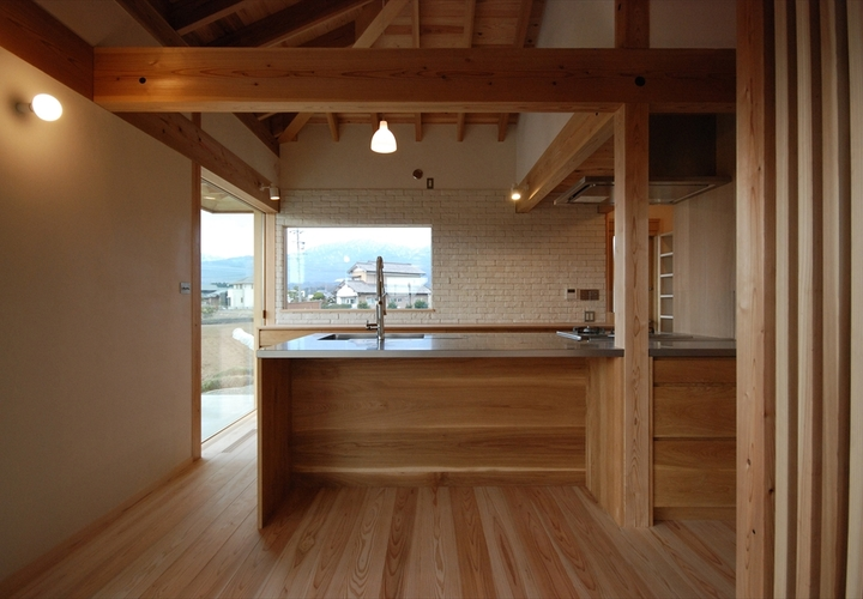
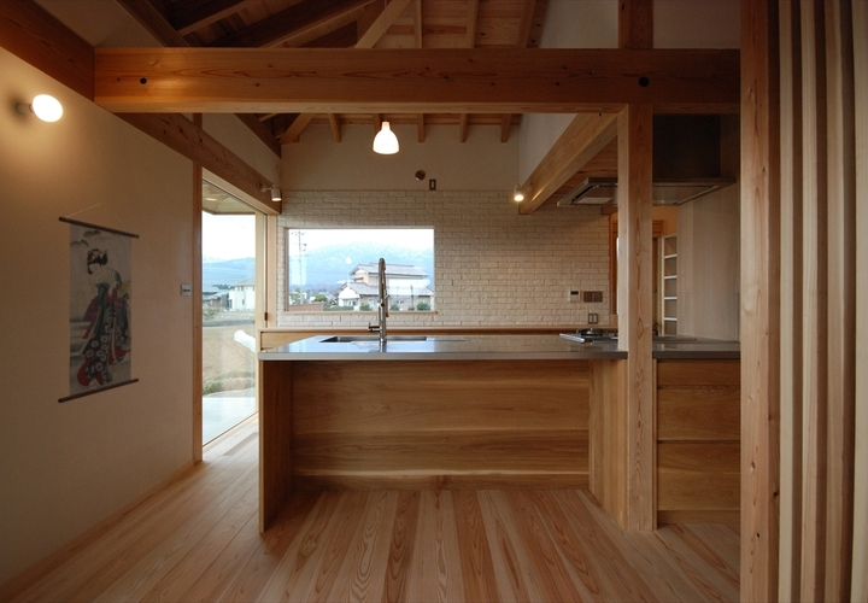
+ wall scroll (102, 297)
